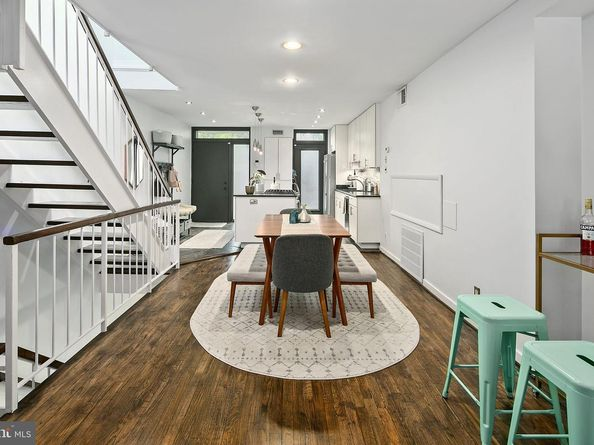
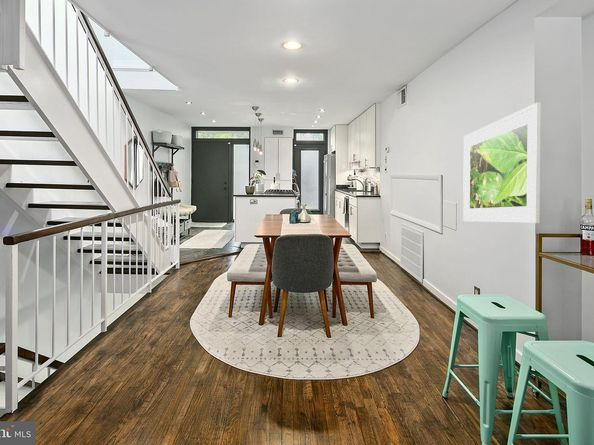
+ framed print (495, 172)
